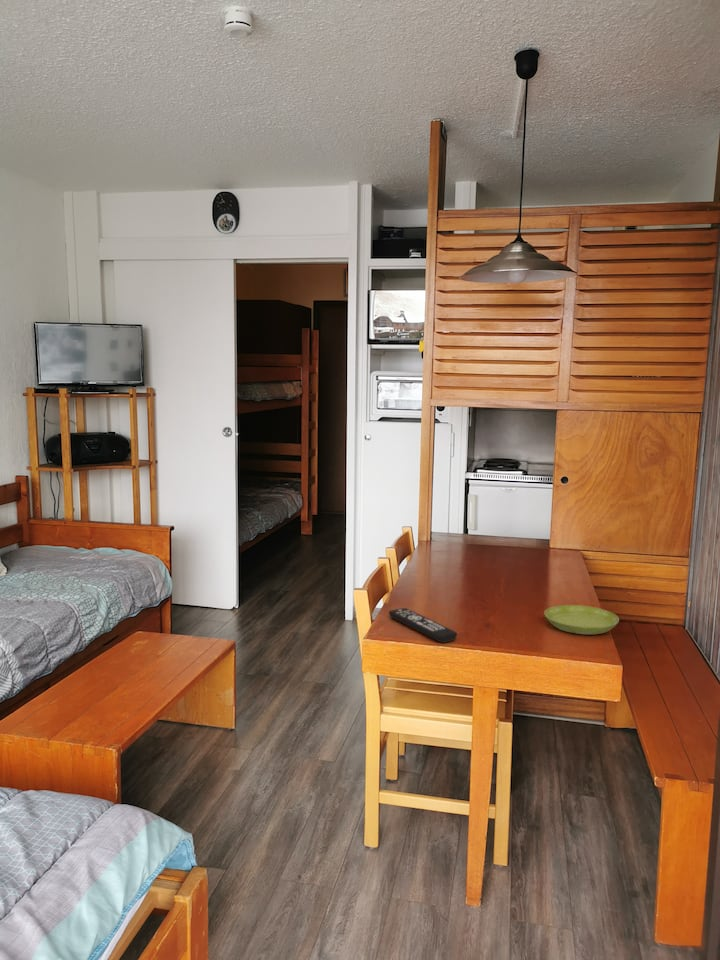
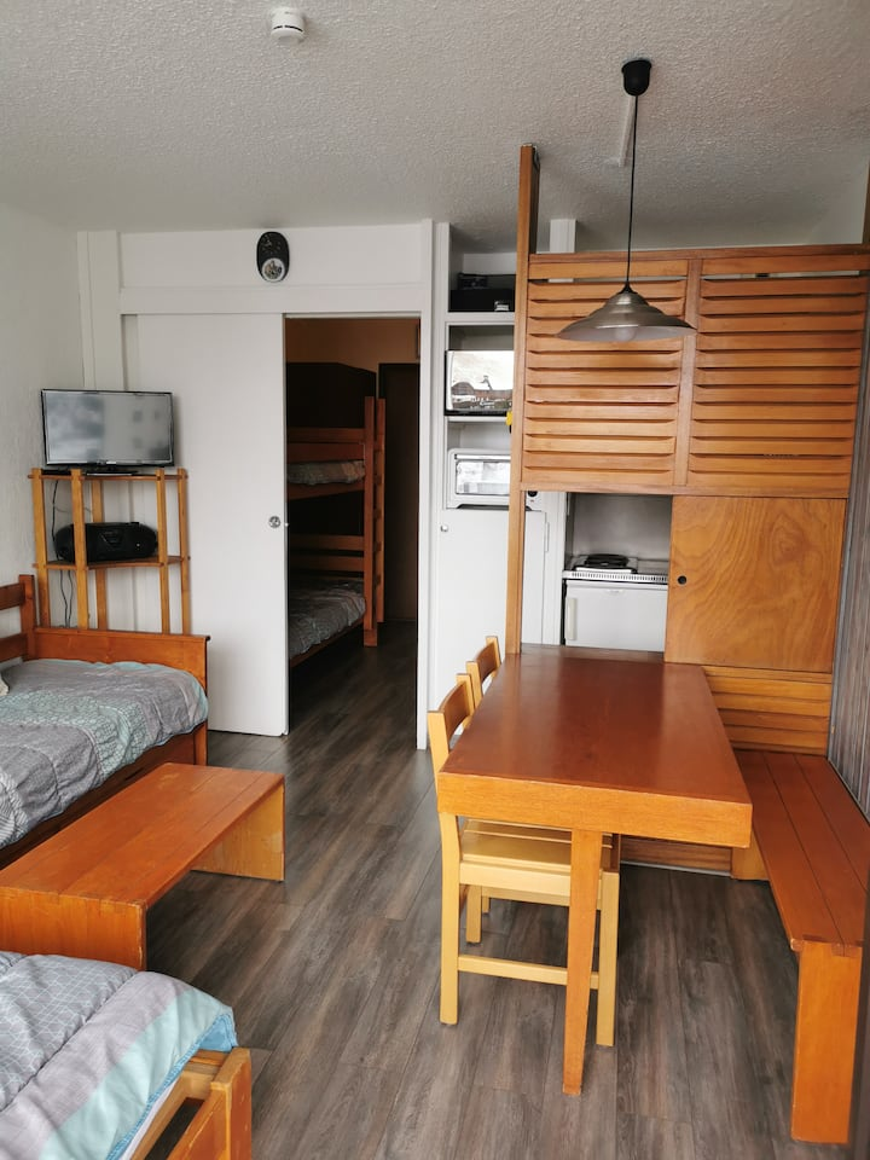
- saucer (580, 620)
- remote control (421, 624)
